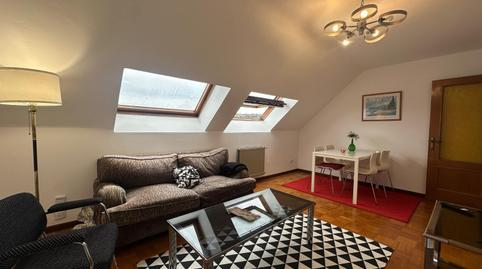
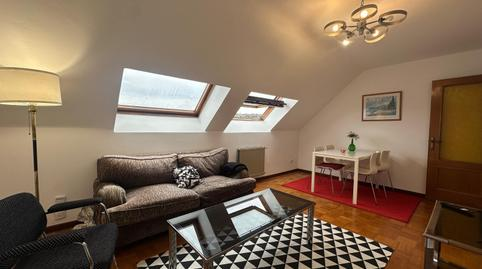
- magazine (242, 212)
